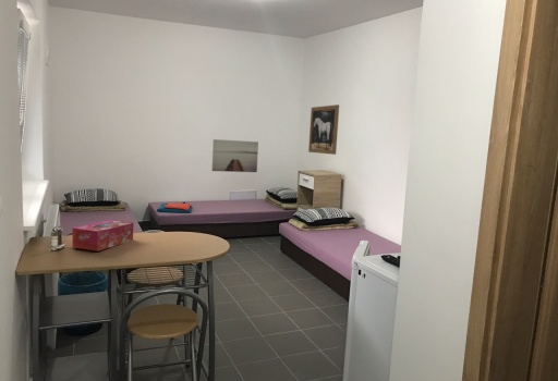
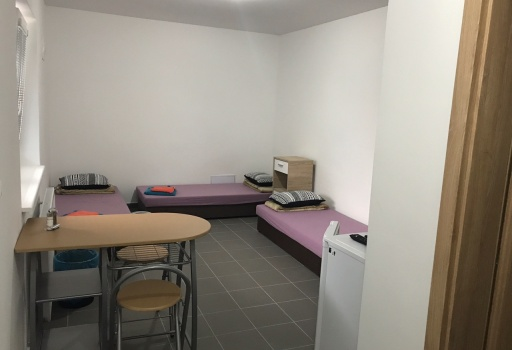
- wall art (323, 130)
- tissue box (104, 234)
- wall art (235, 156)
